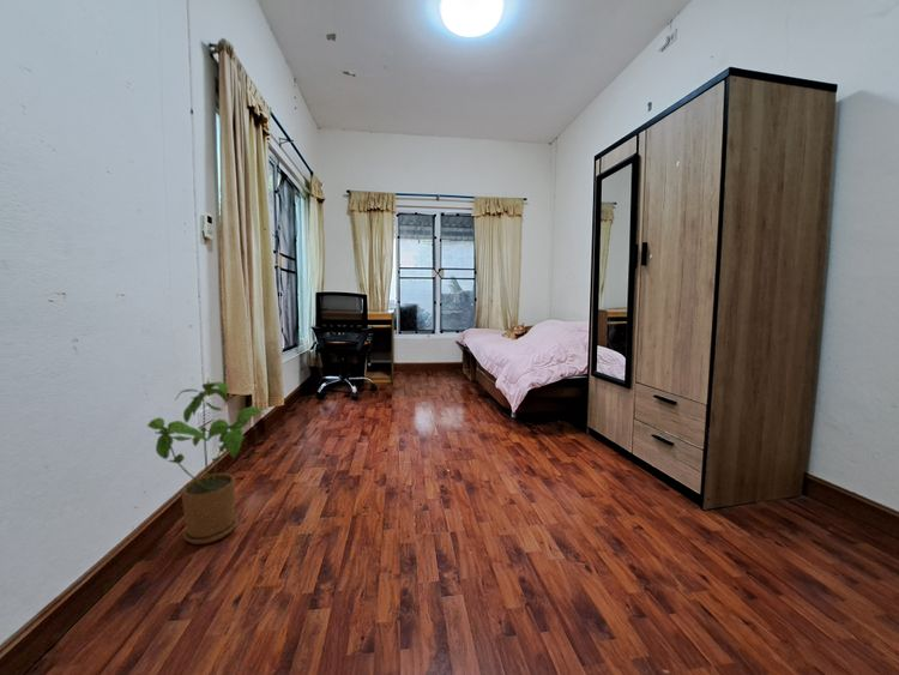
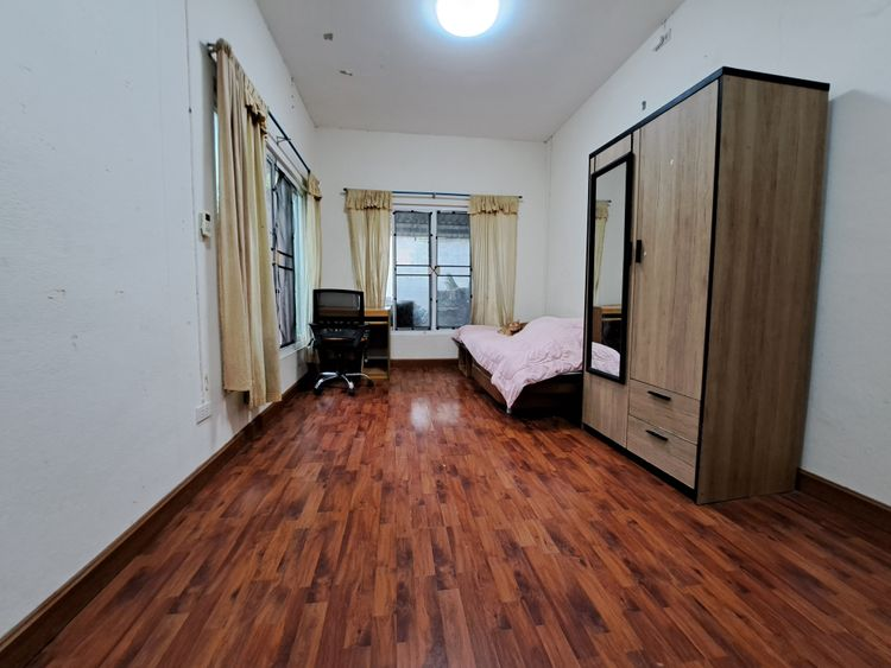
- house plant (215, 458)
